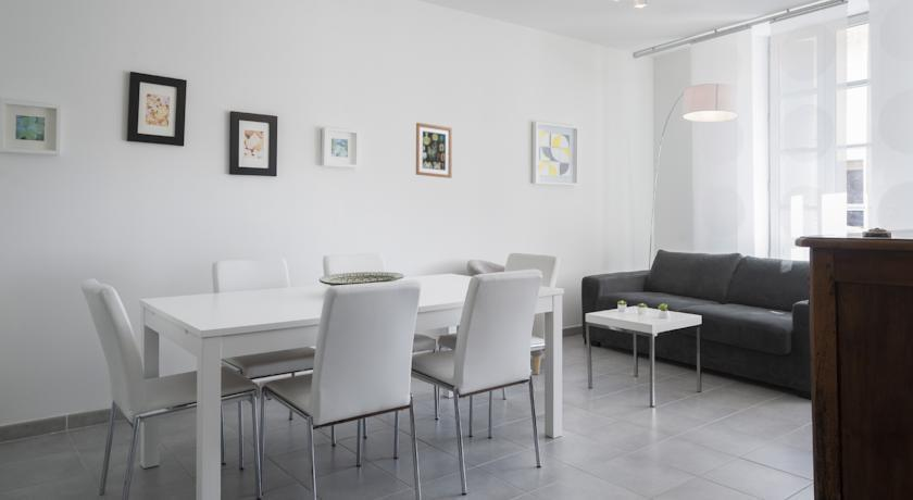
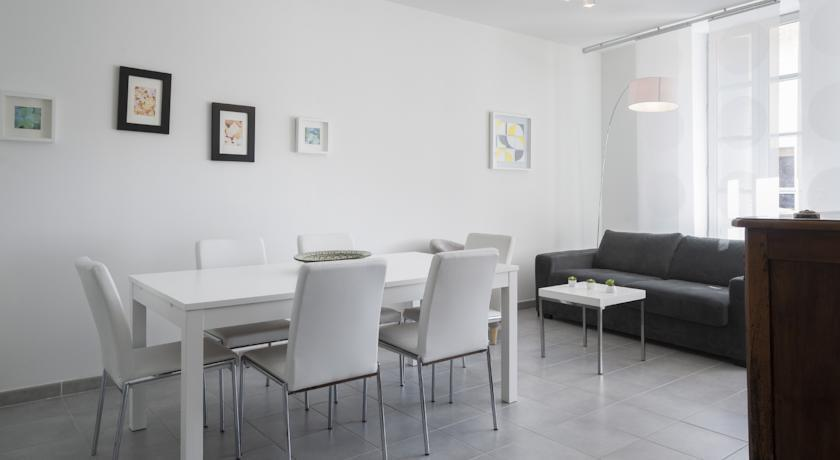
- wall art (434, 150)
